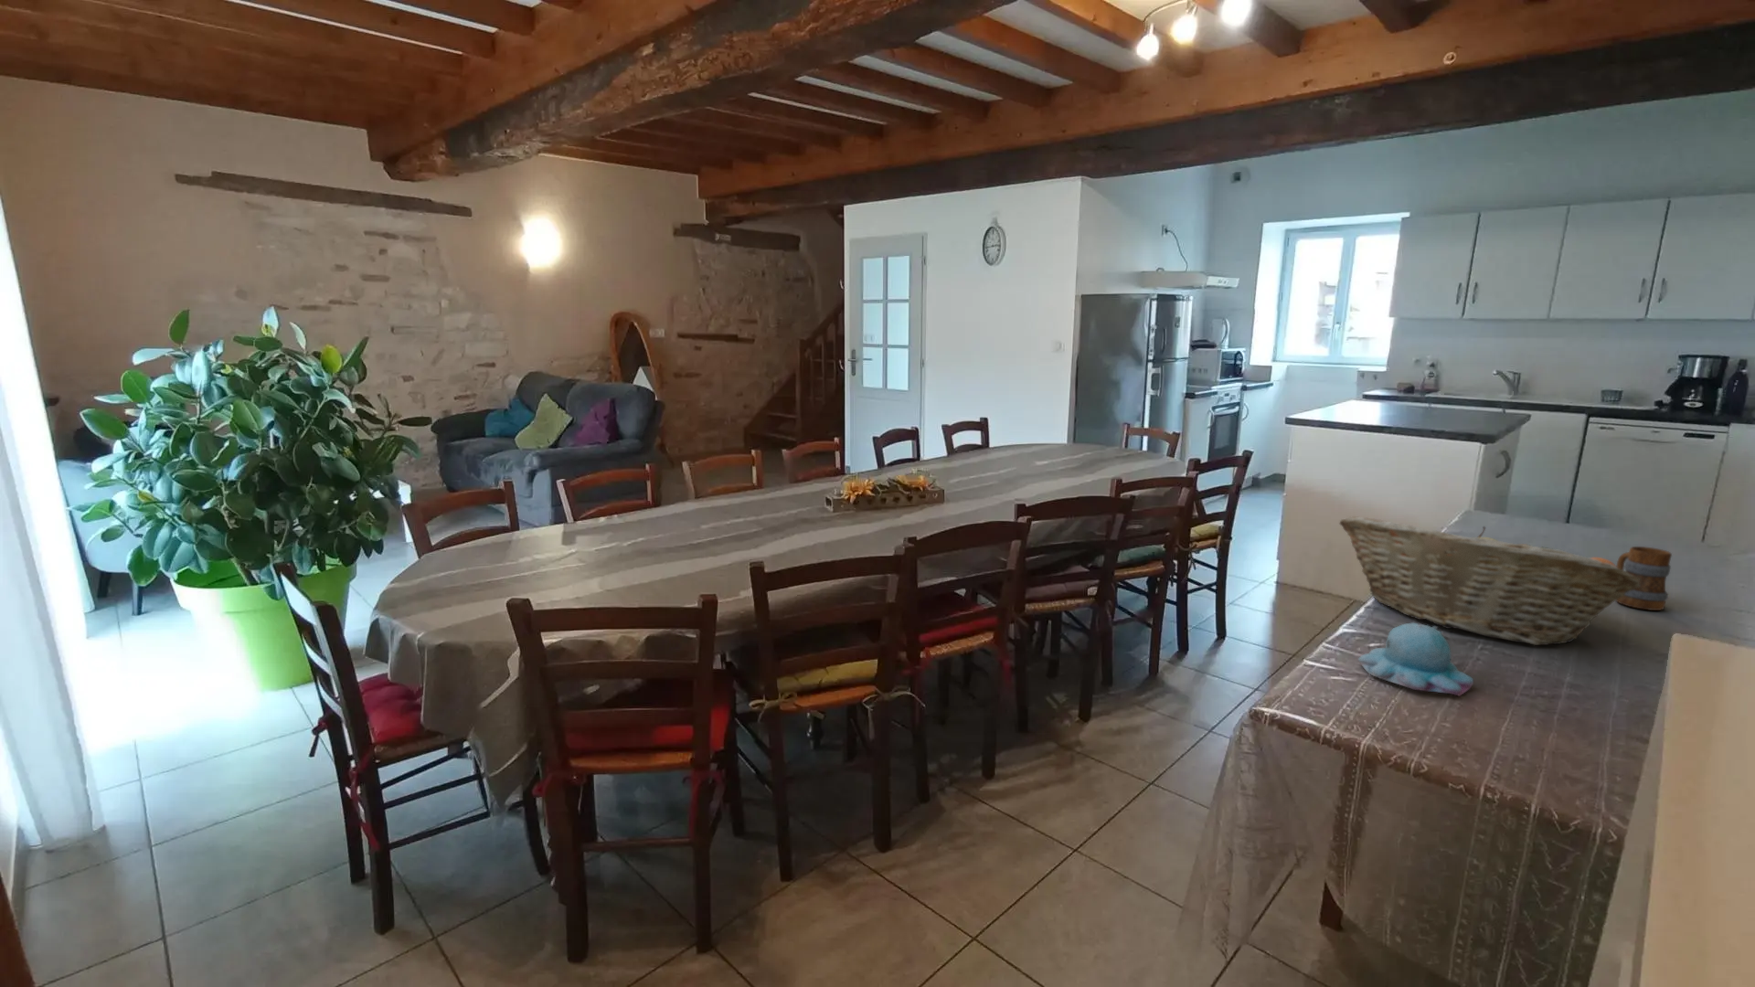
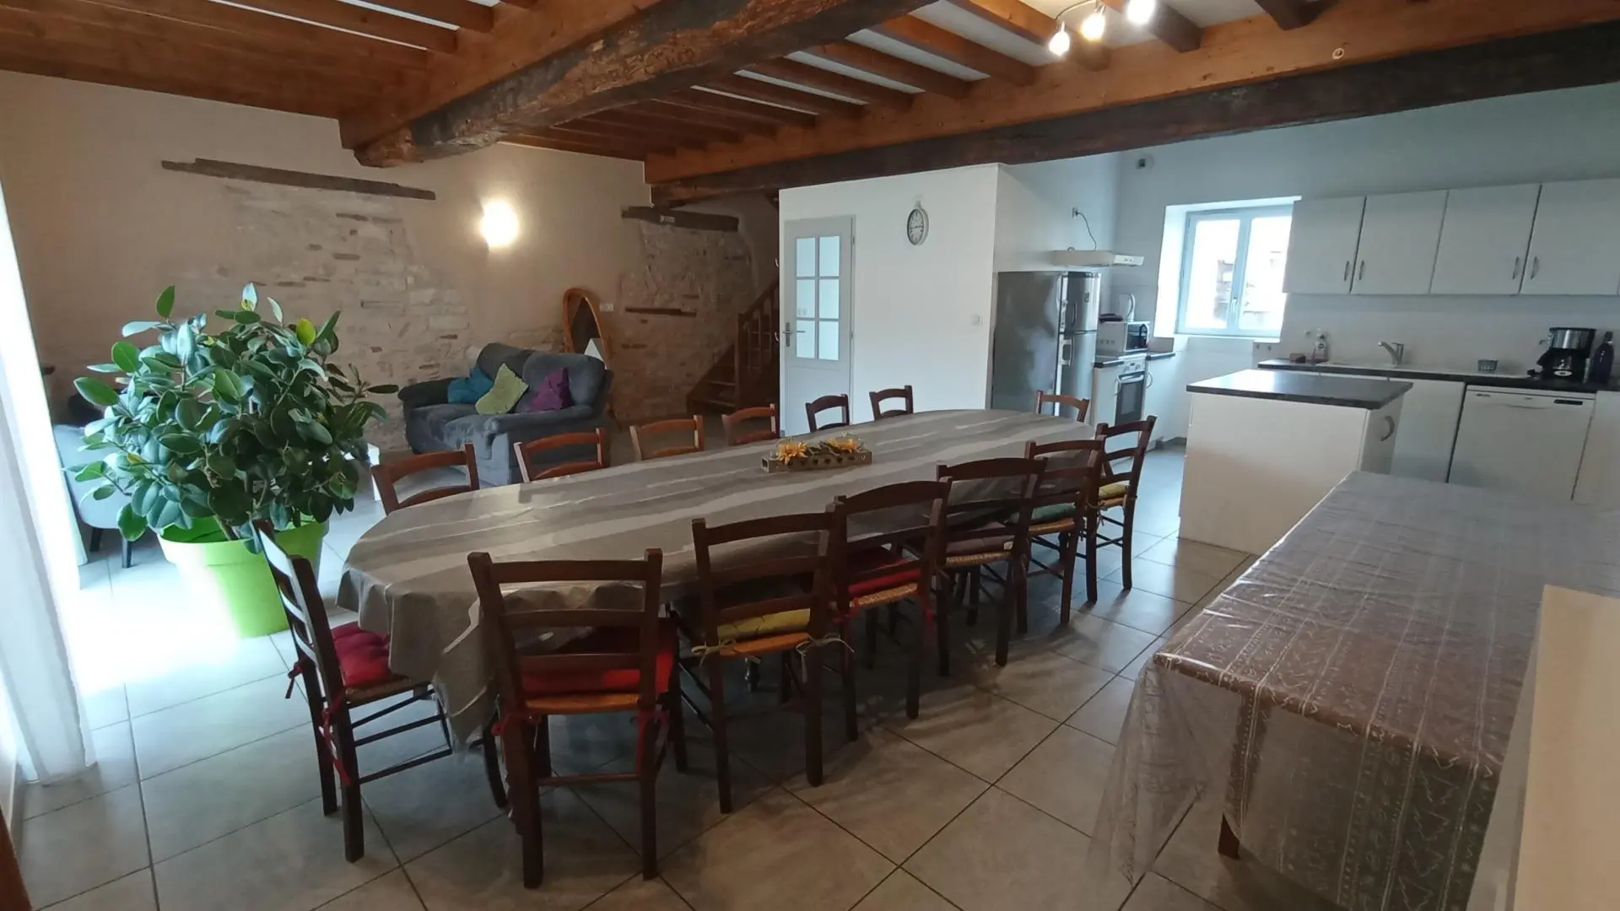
- mug (1638, 575)
- fruit basket (1471, 568)
- candle (1416, 650)
